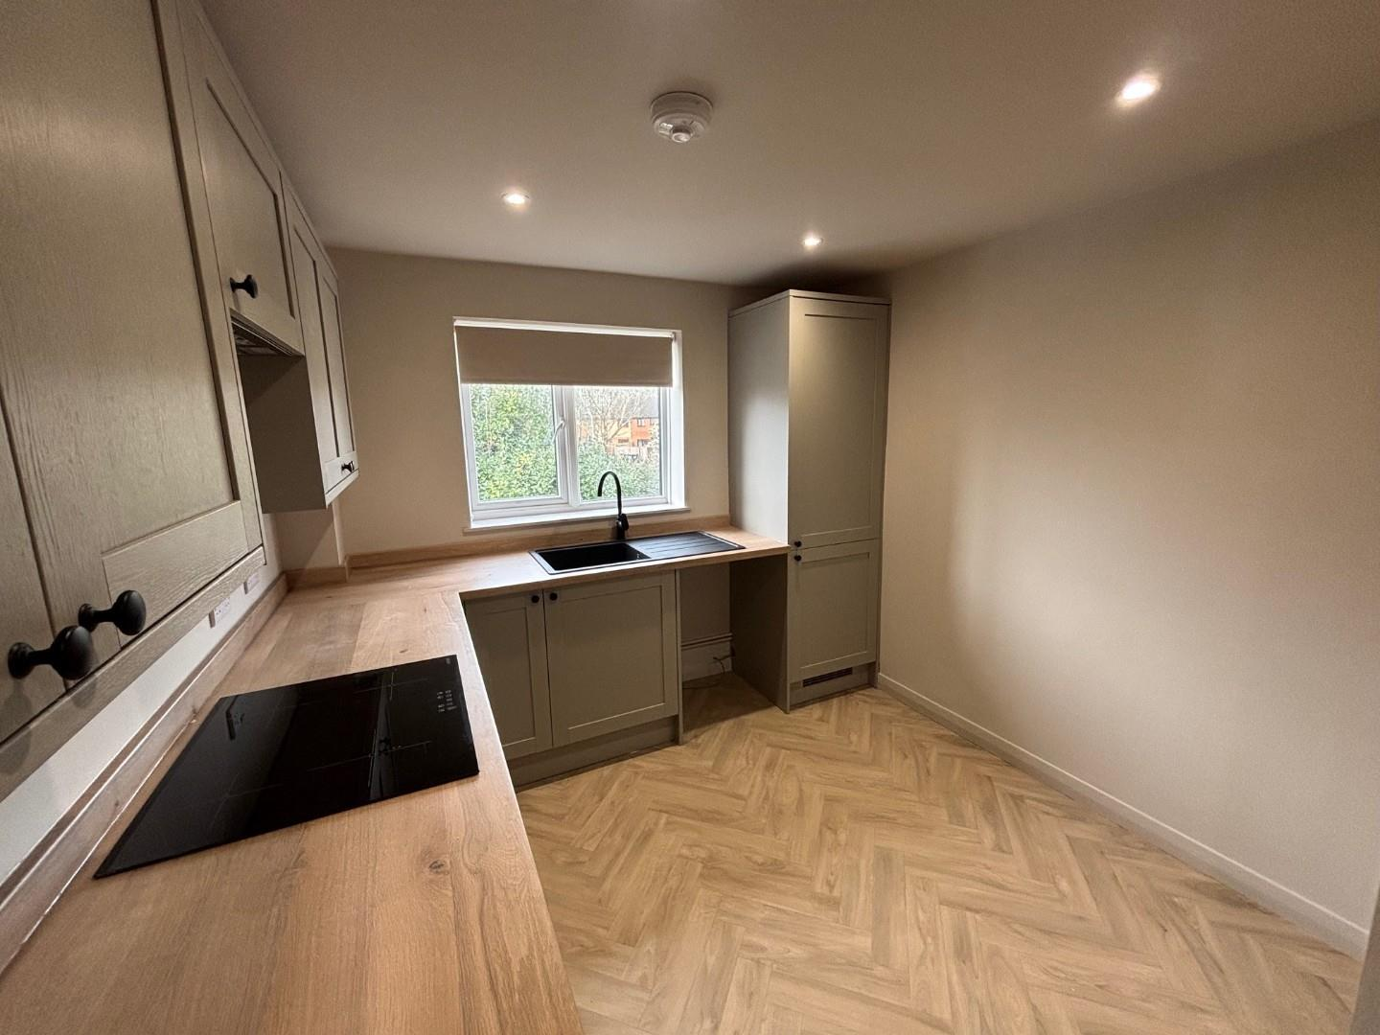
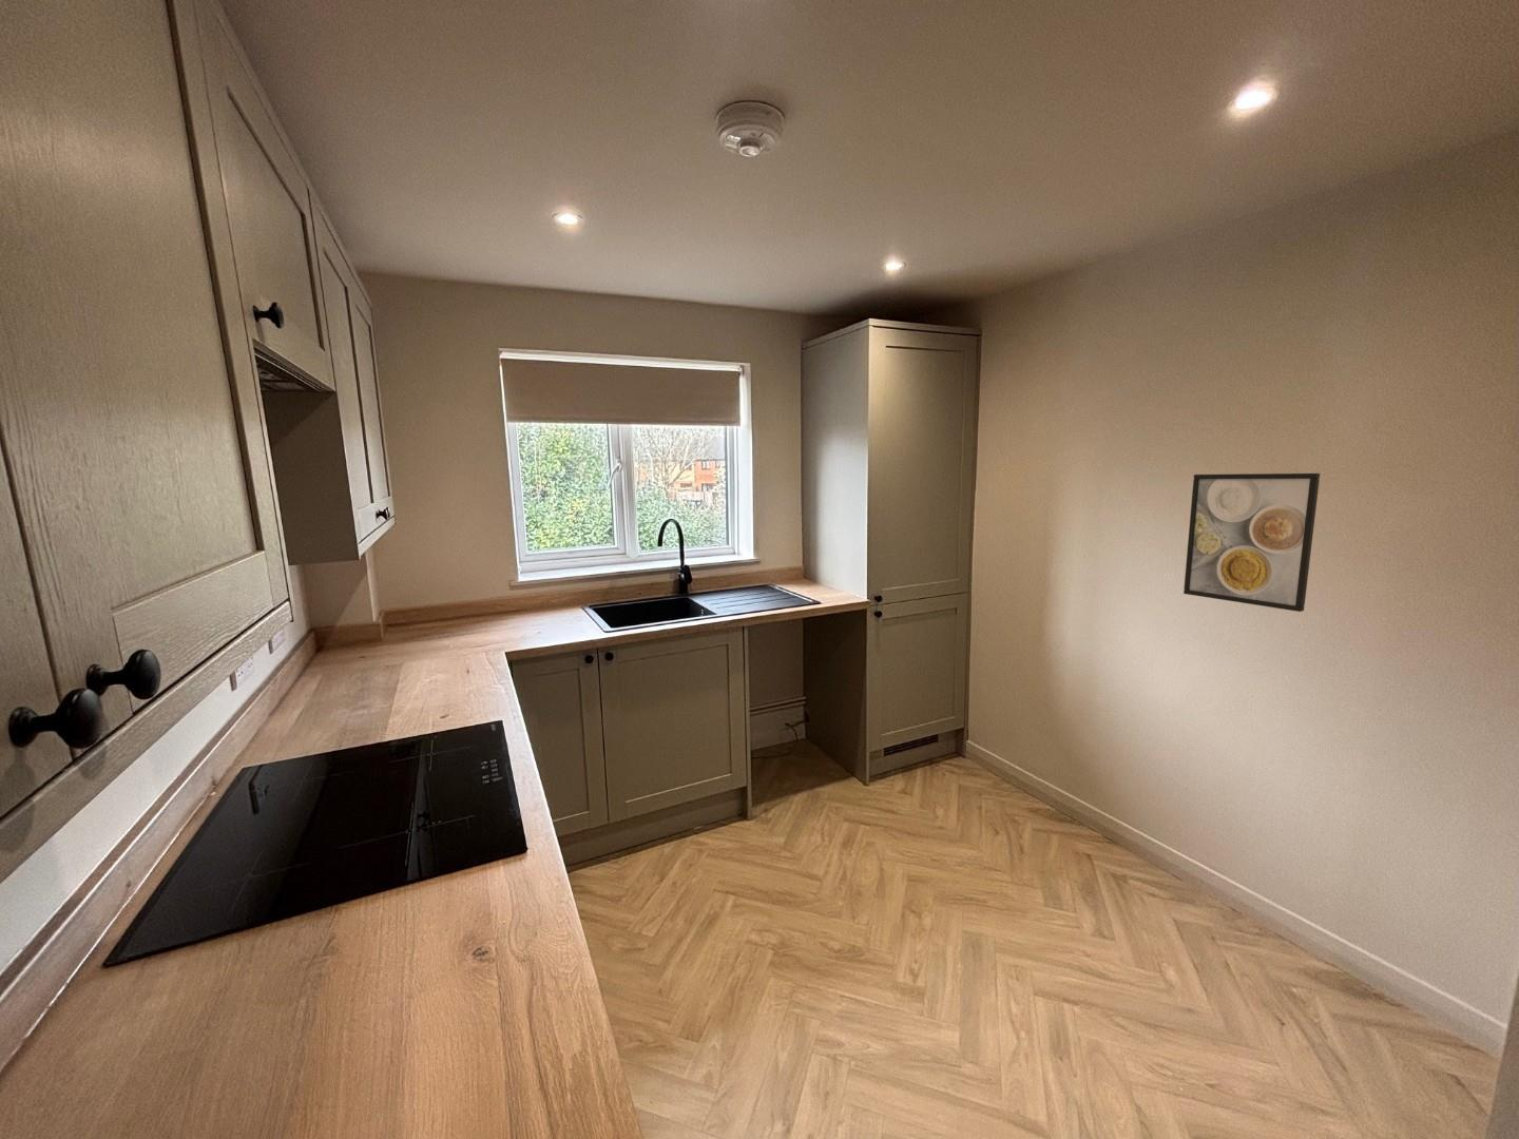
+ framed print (1245, 538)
